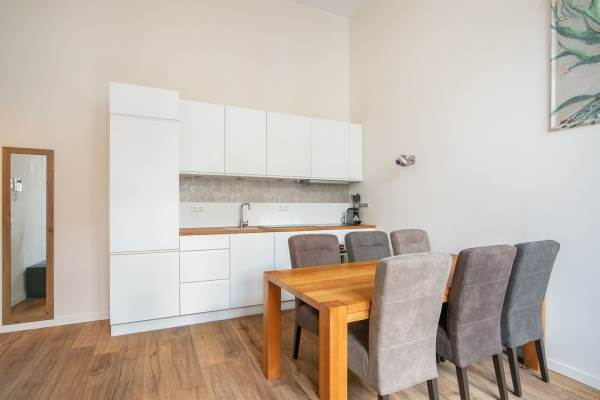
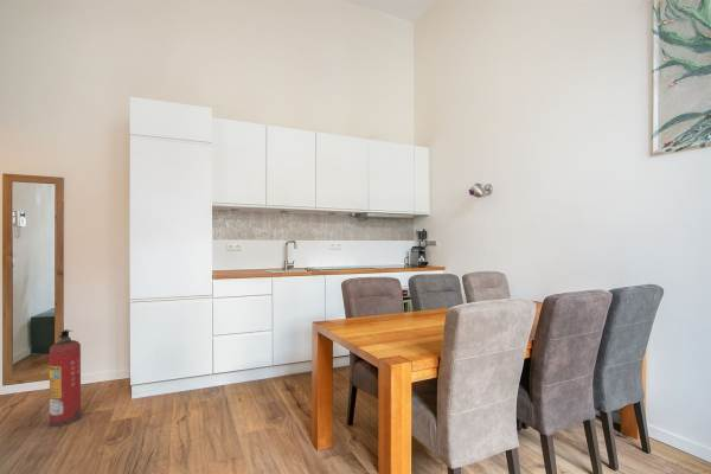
+ fire extinguisher (65, 373)
